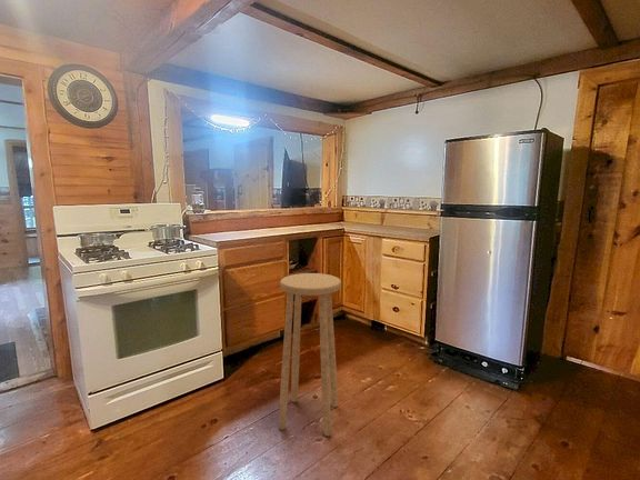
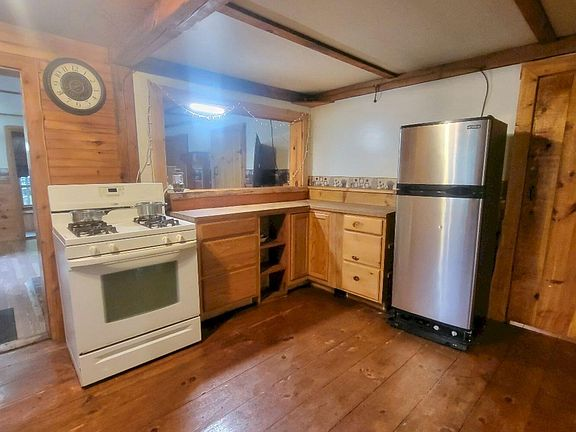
- stool (320, 349)
